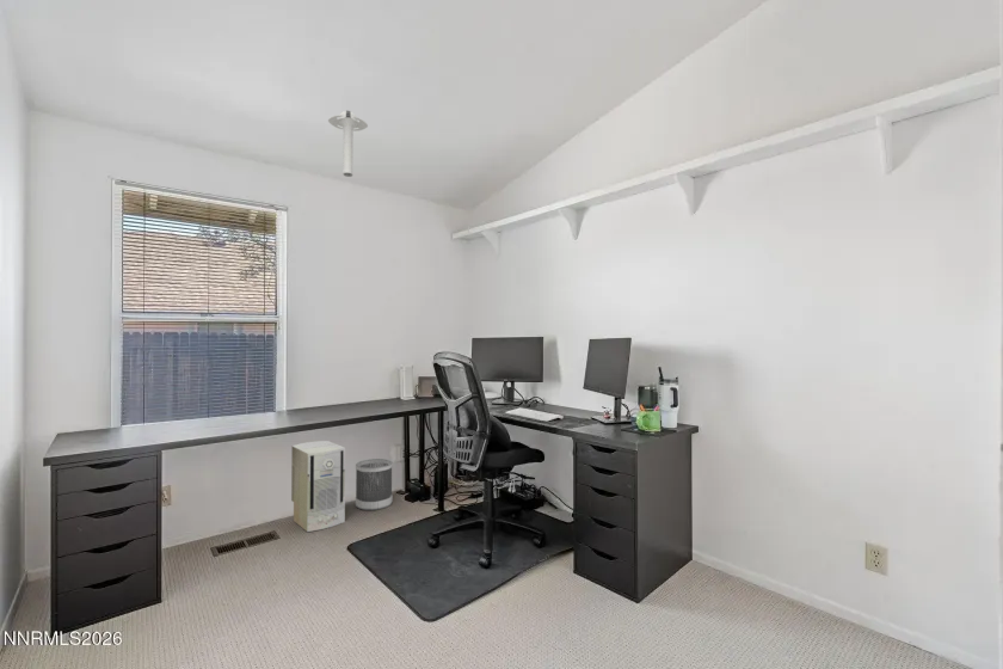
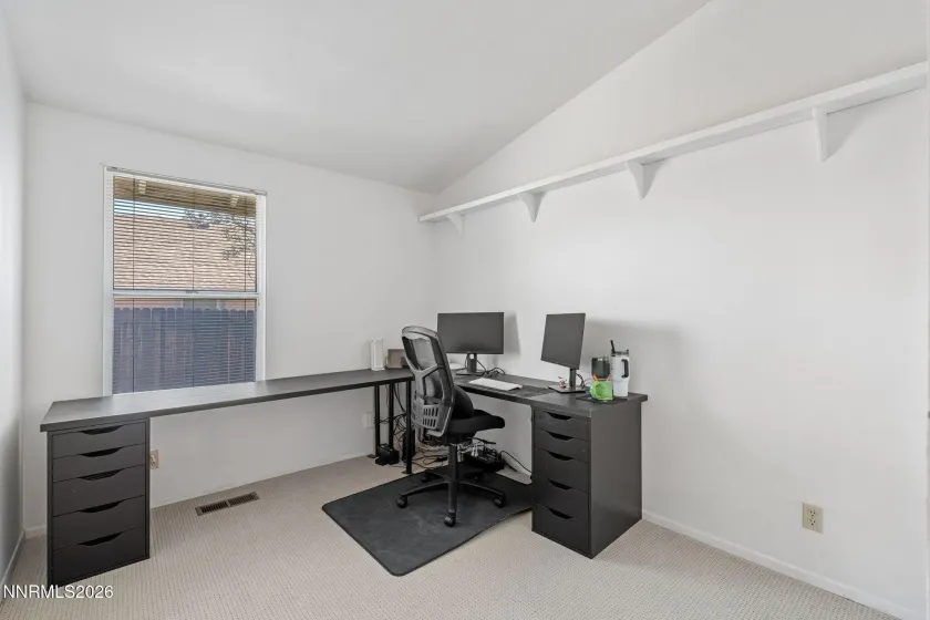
- air purifier (318, 483)
- ceiling light (347, 143)
- wastebasket (374, 483)
